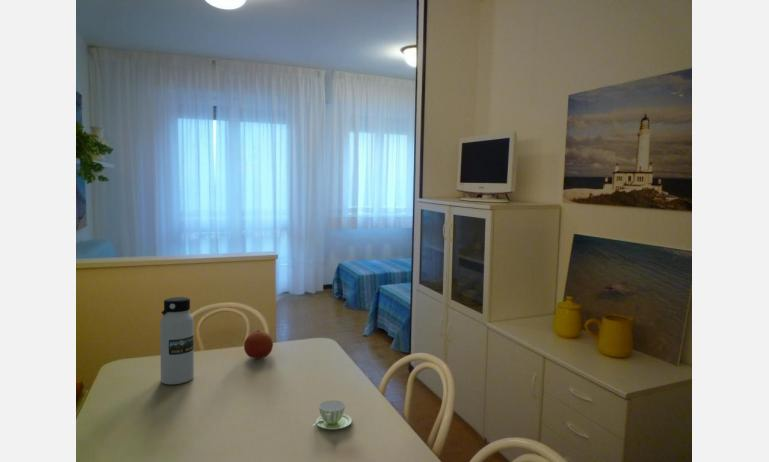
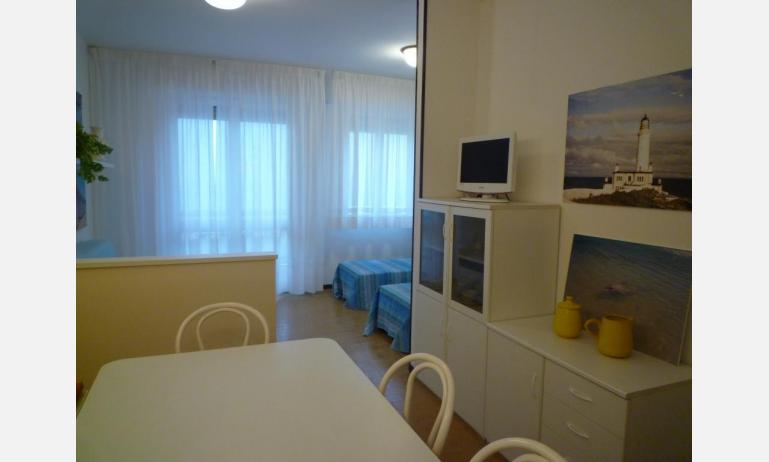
- cup (333, 414)
- fruit (258, 344)
- water bottle (177, 339)
